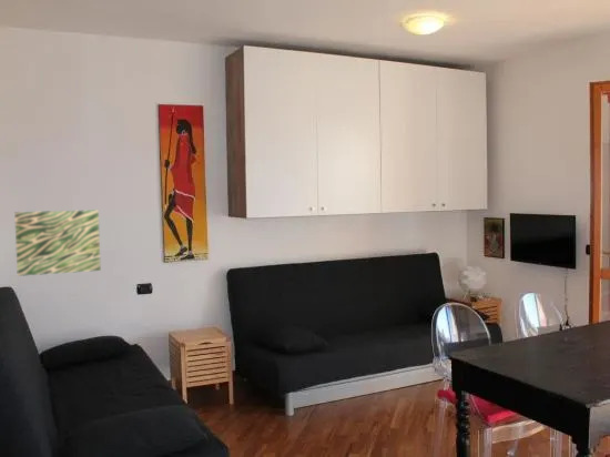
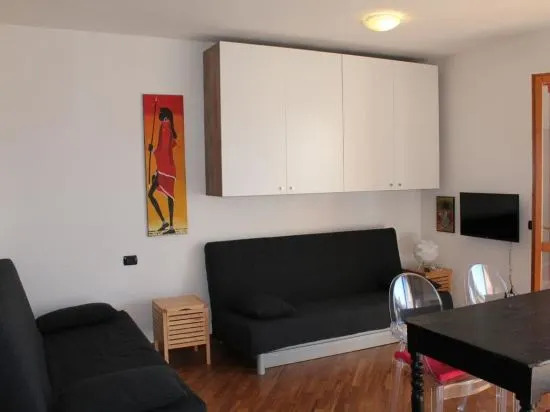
- wall art (59, 242)
